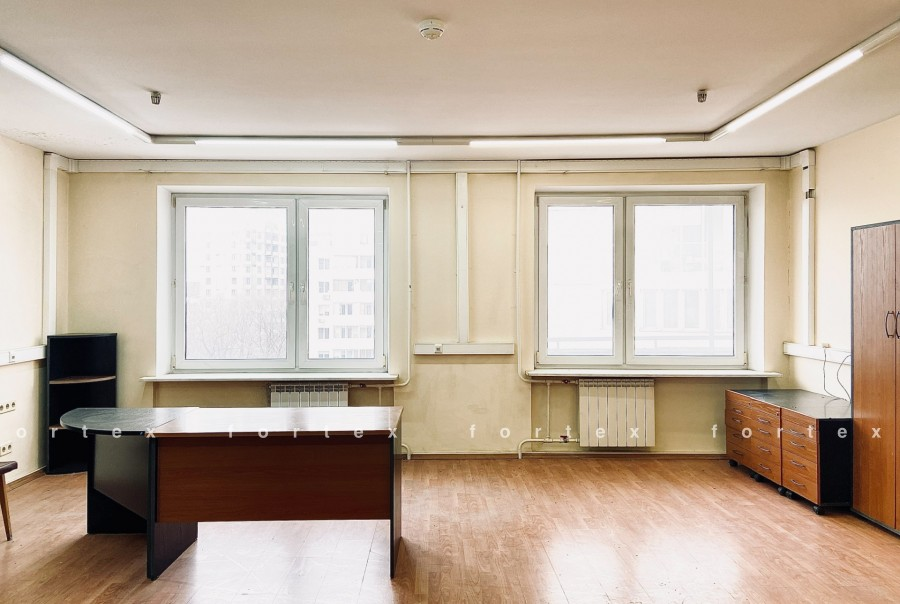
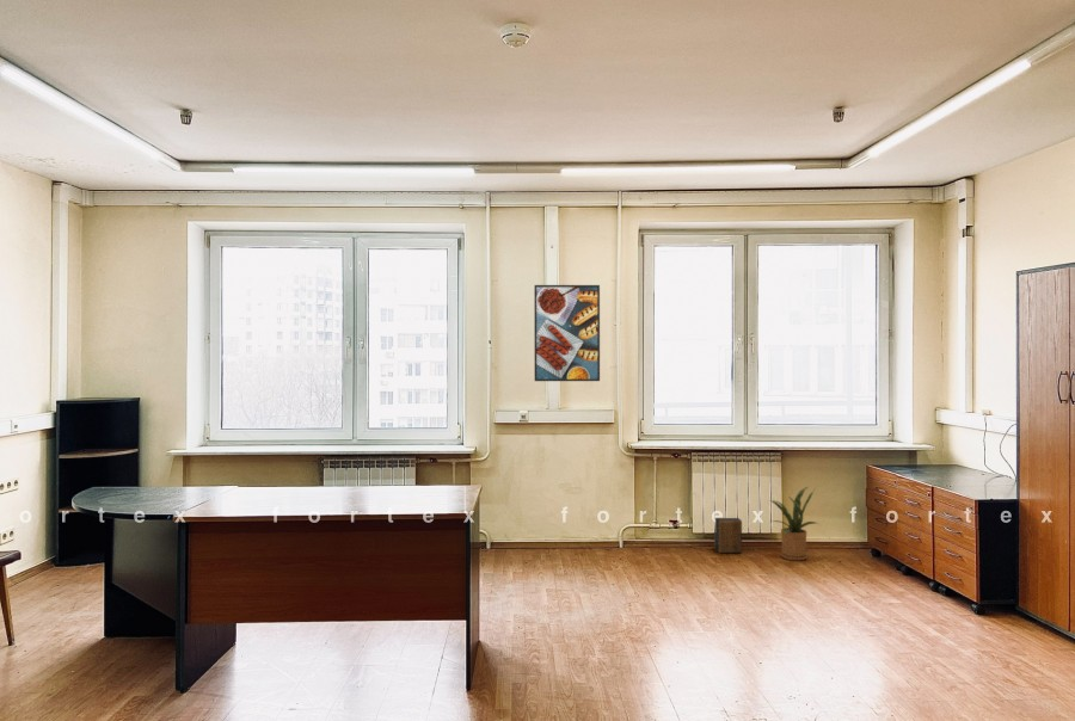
+ speaker (727, 535)
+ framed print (566, 333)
+ house plant (791, 522)
